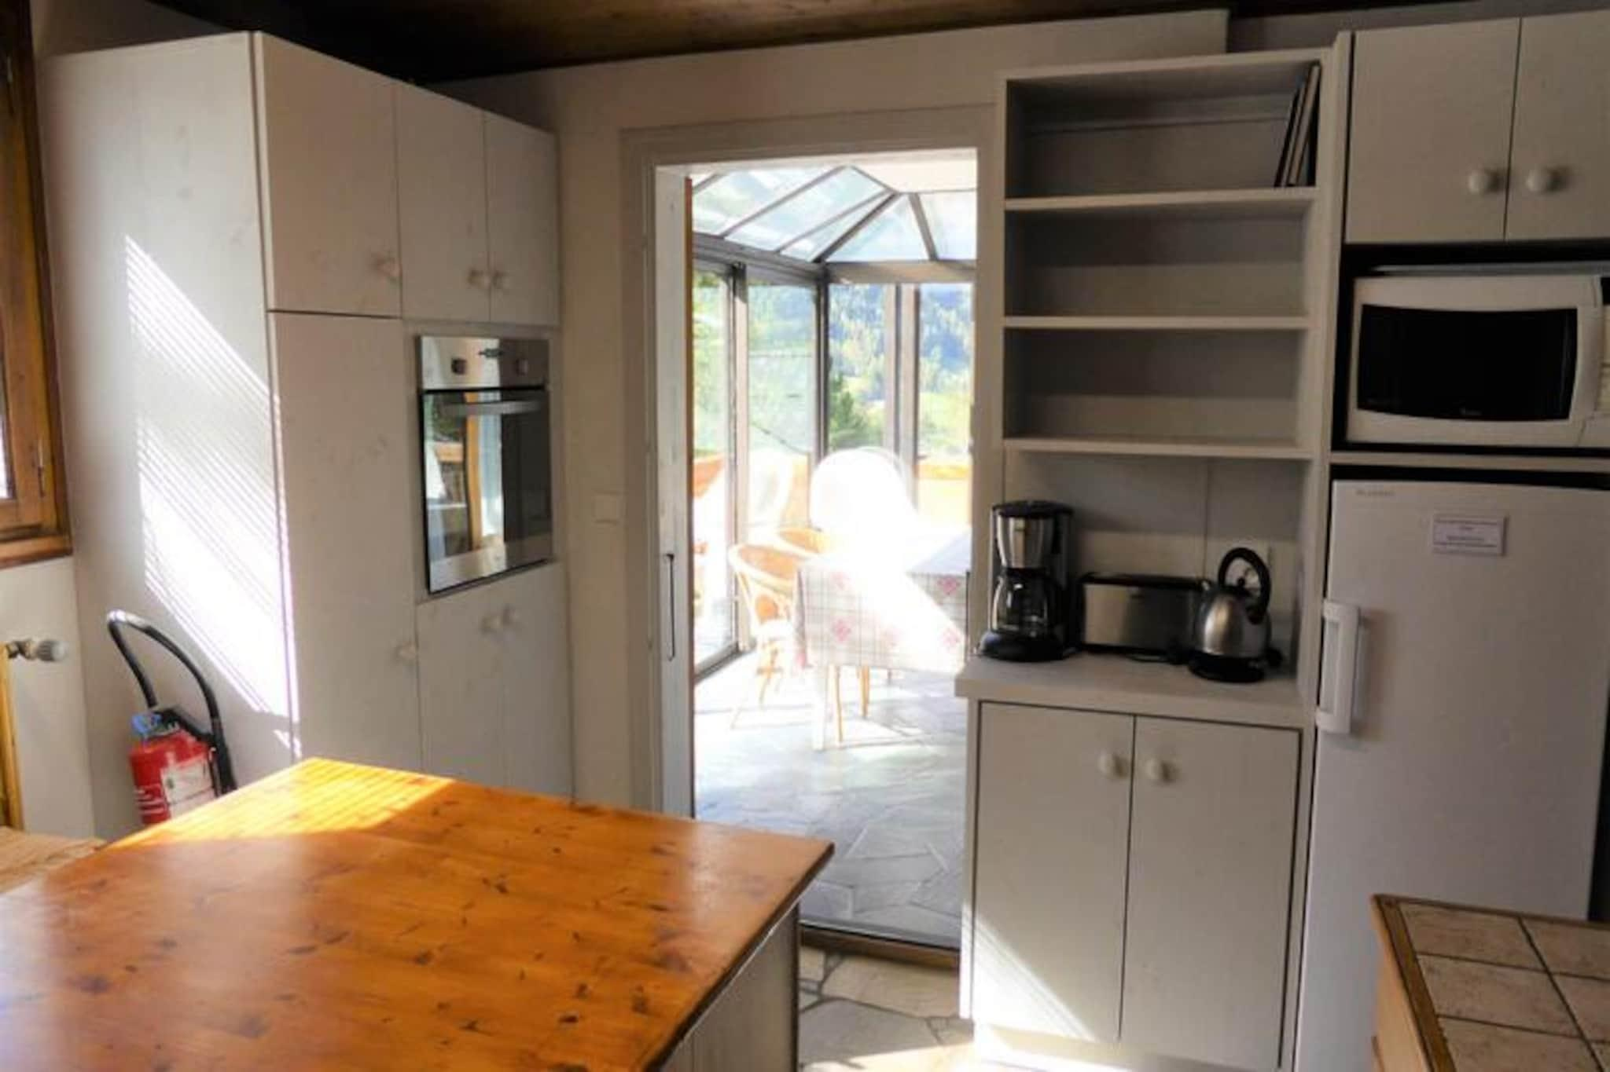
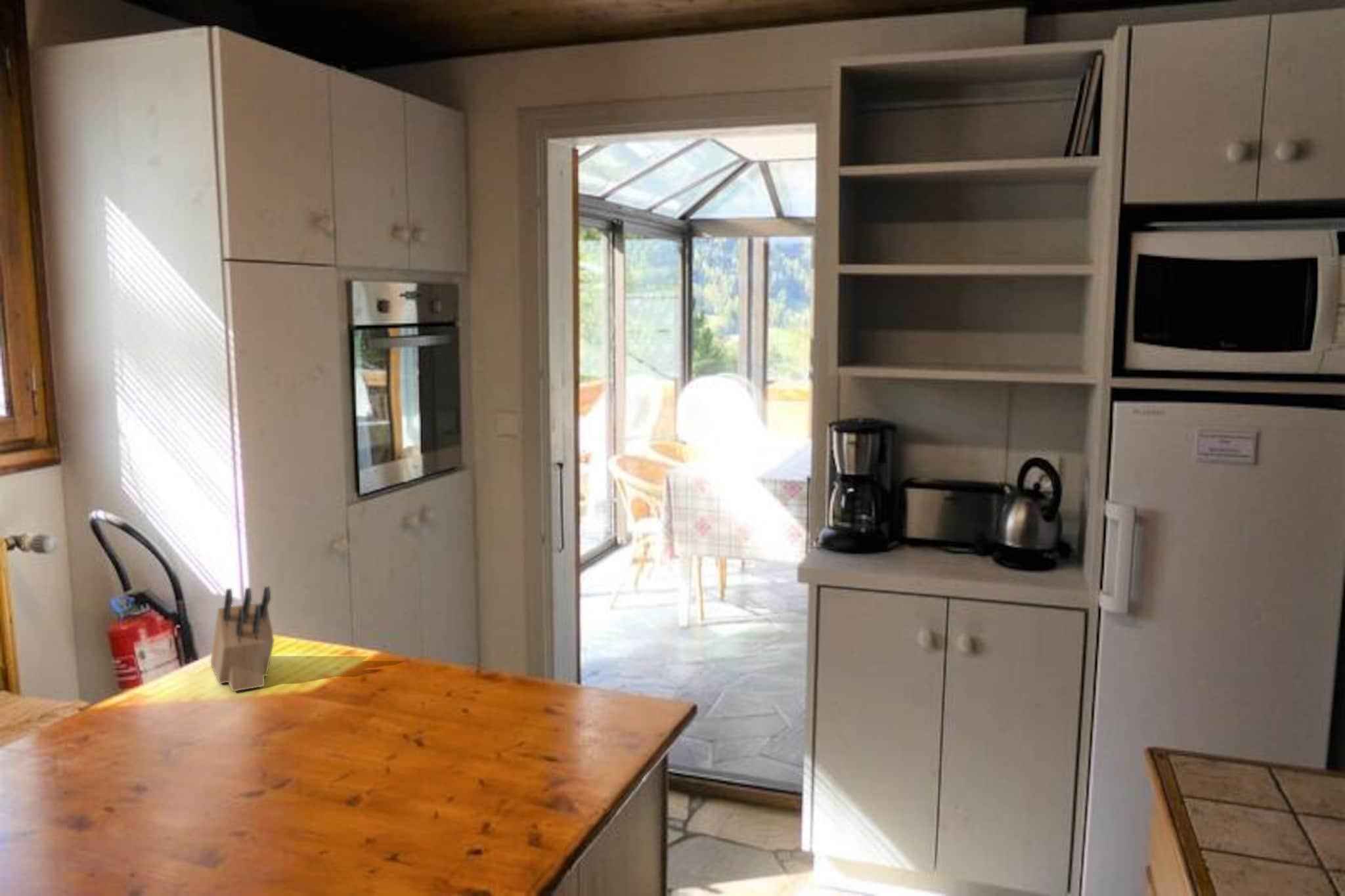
+ knife block (241, 628)
